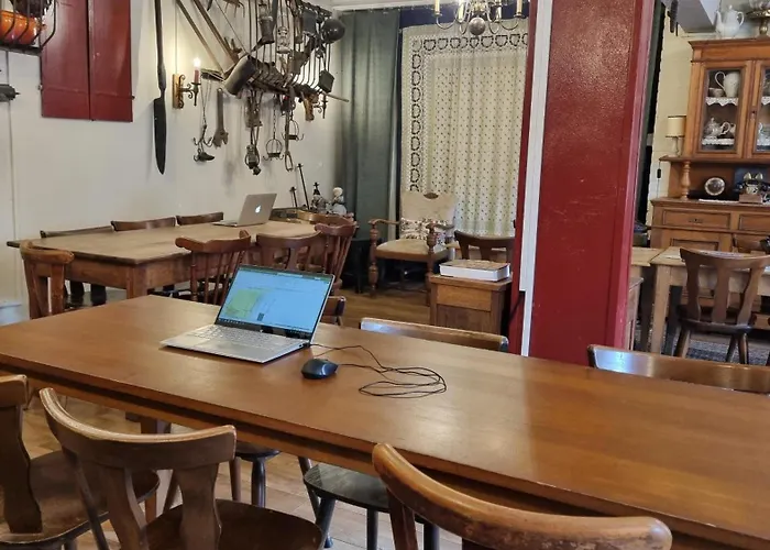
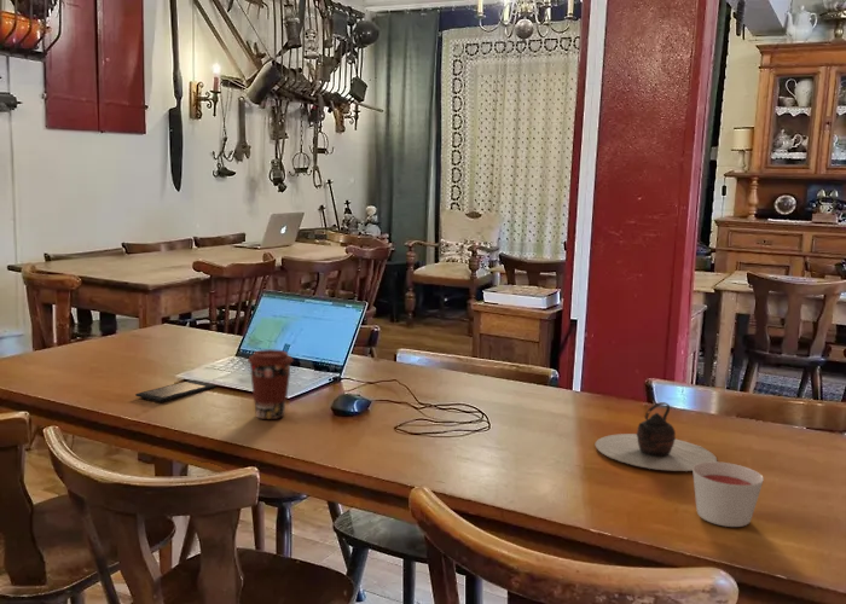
+ teapot (656, 426)
+ candle (725, 495)
+ smartphone (176, 389)
+ coffee cup (270, 384)
